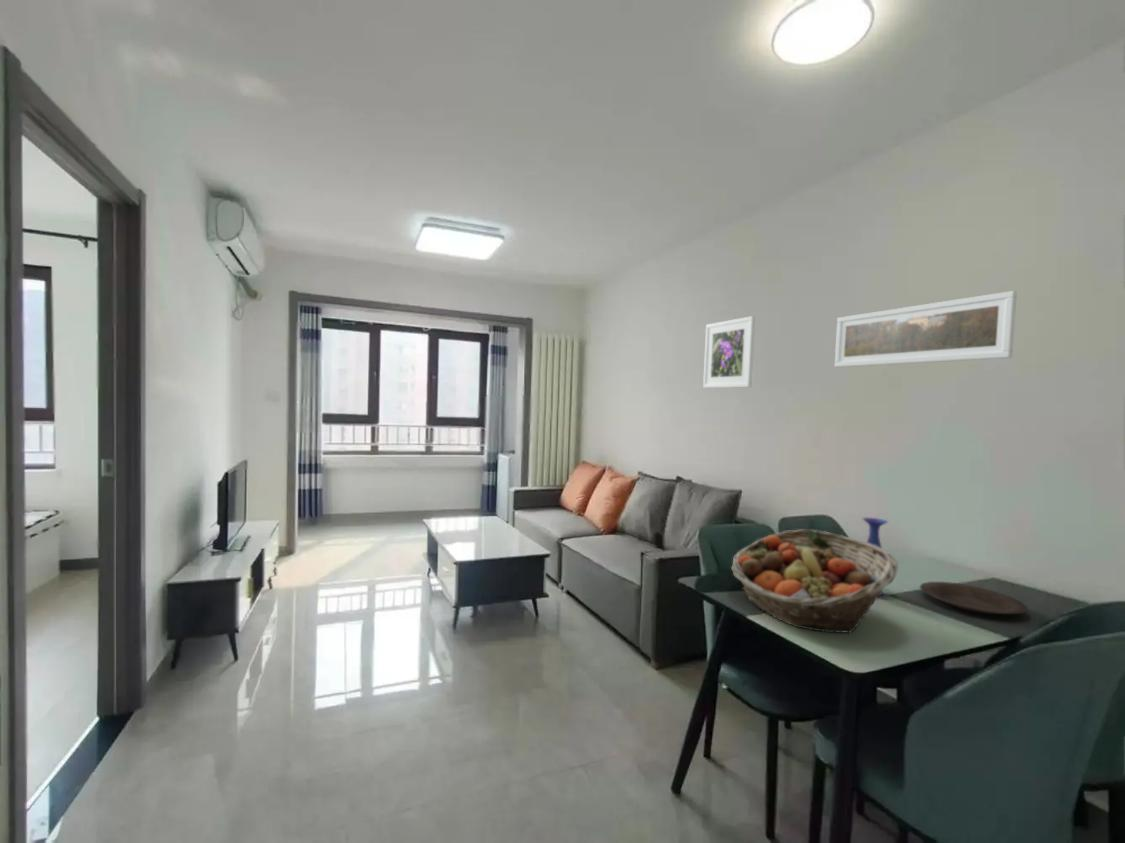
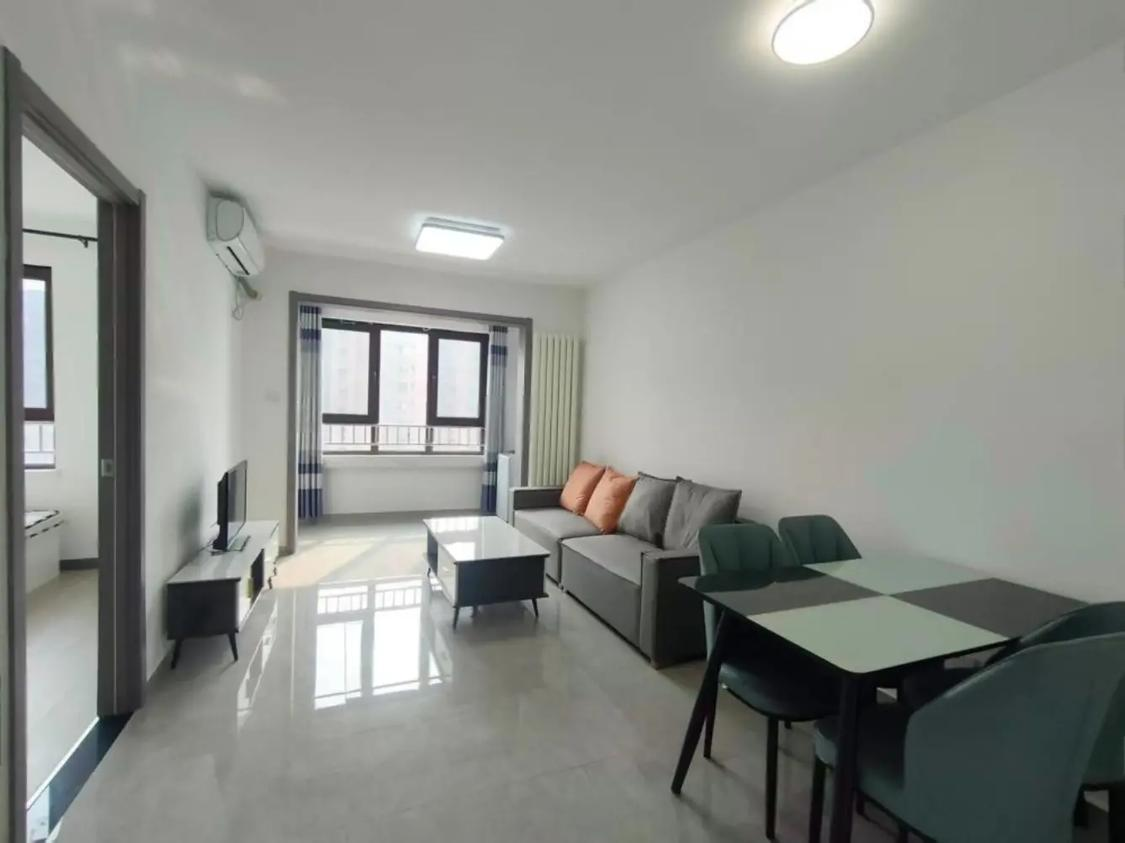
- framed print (911, 334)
- vase (881, 556)
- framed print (727, 354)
- fruit basket (807, 574)
- plate (970, 600)
